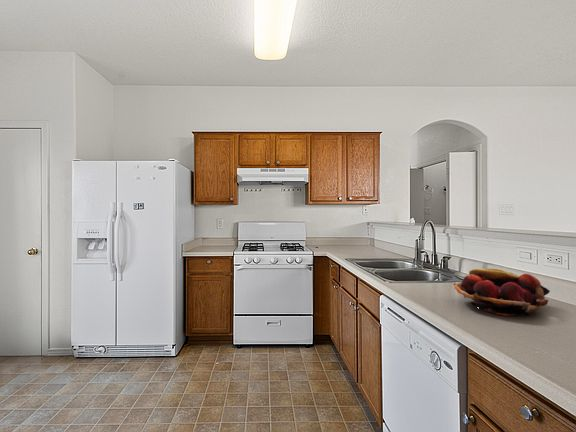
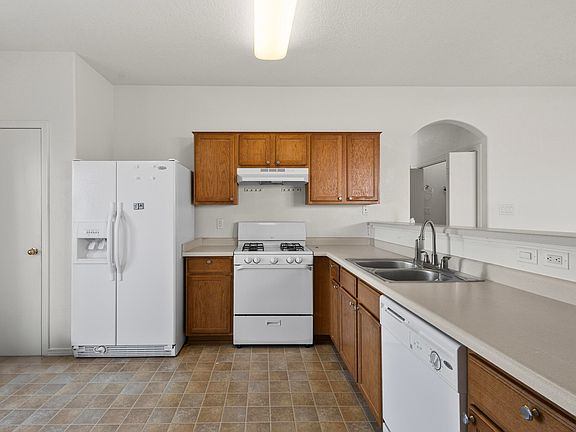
- fruit basket (499, 288)
